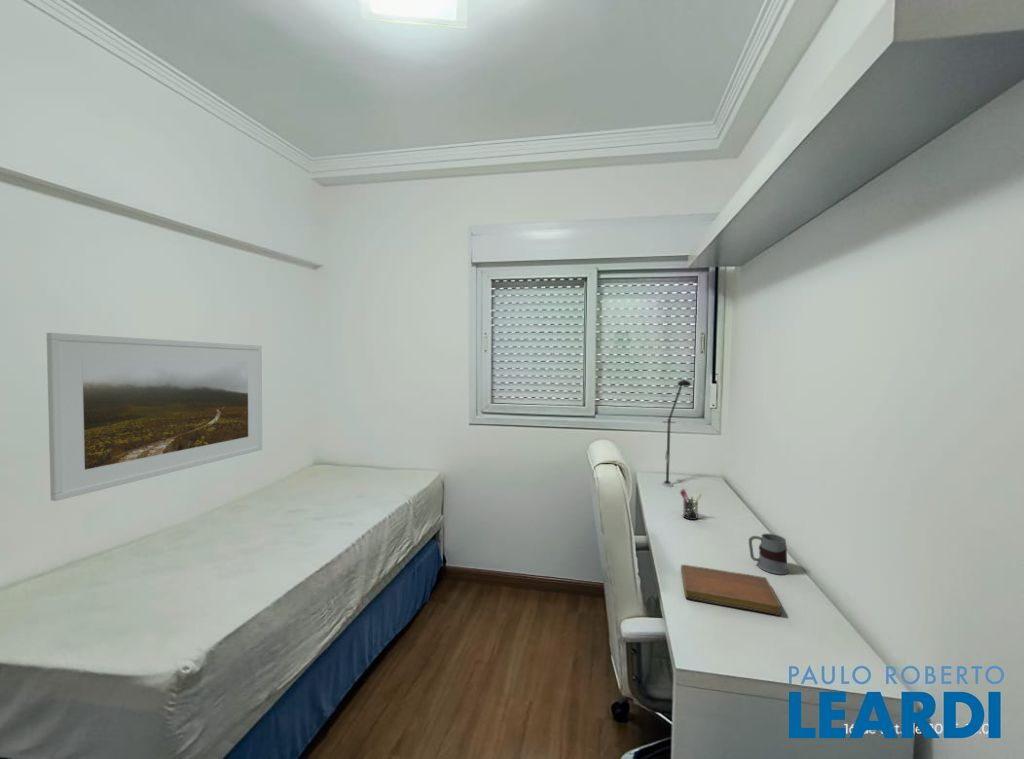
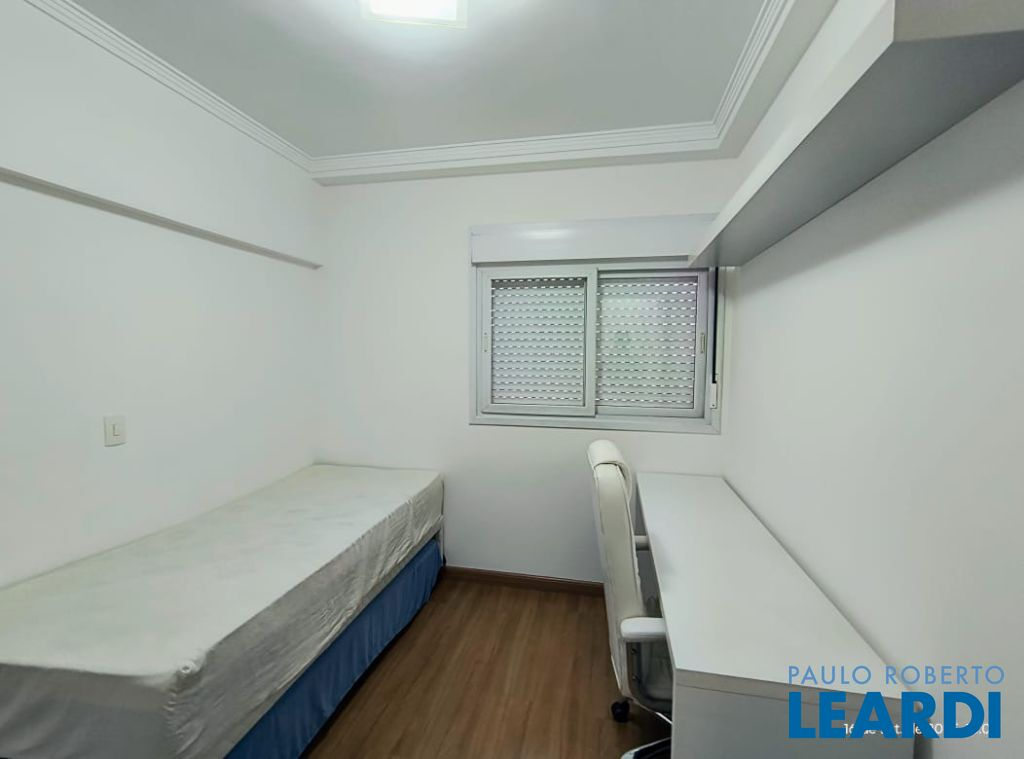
- pen holder (689, 503)
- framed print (180, 405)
- notebook (726, 586)
- desk lamp (669, 436)
- mug (768, 552)
